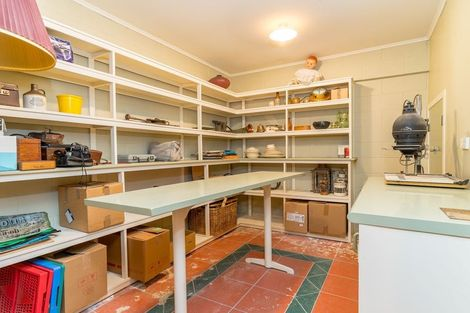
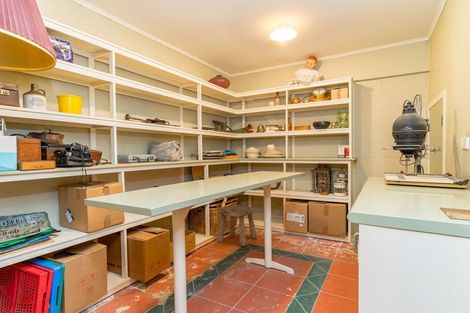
+ stool (234, 224)
